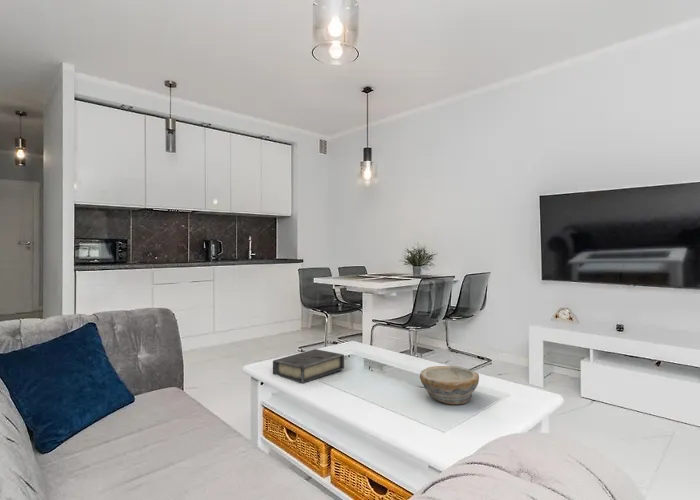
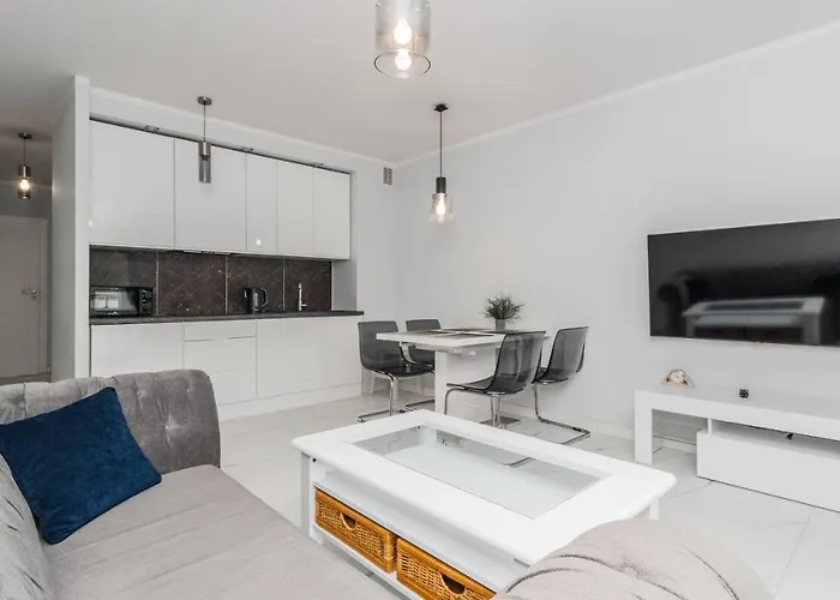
- book (309, 364)
- bowl (449, 385)
